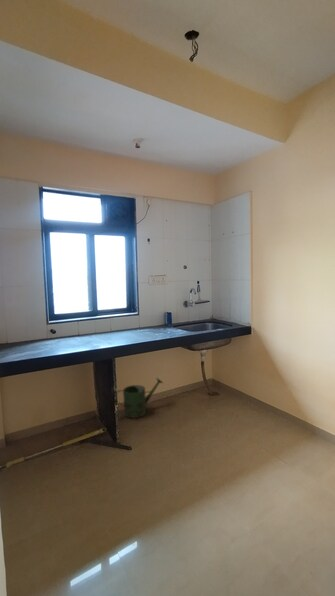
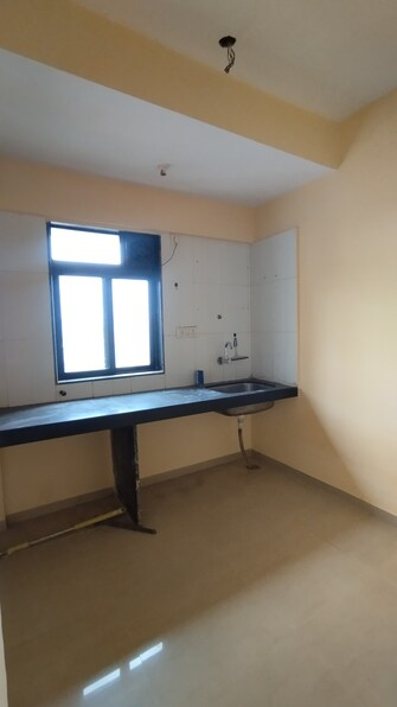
- watering can (140, 396)
